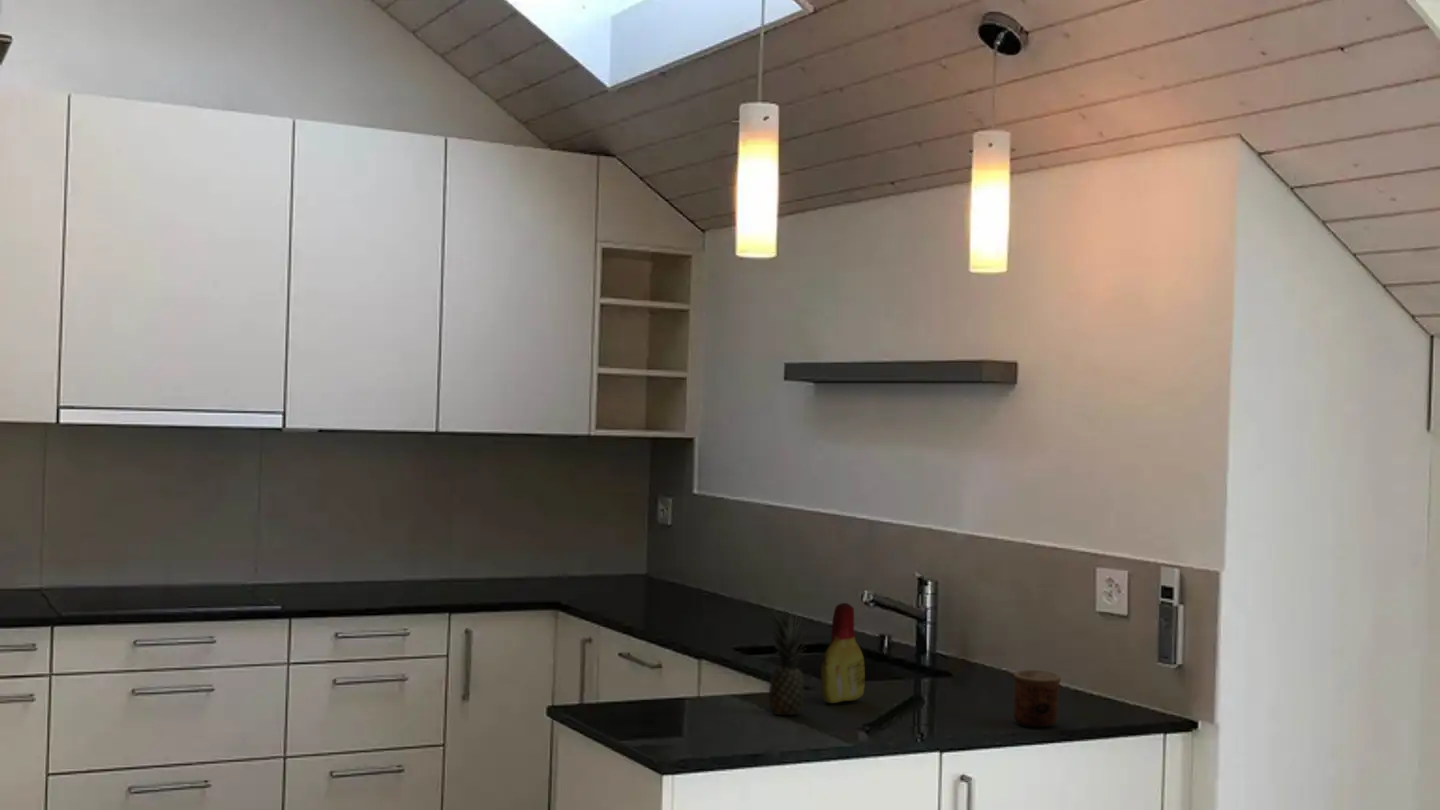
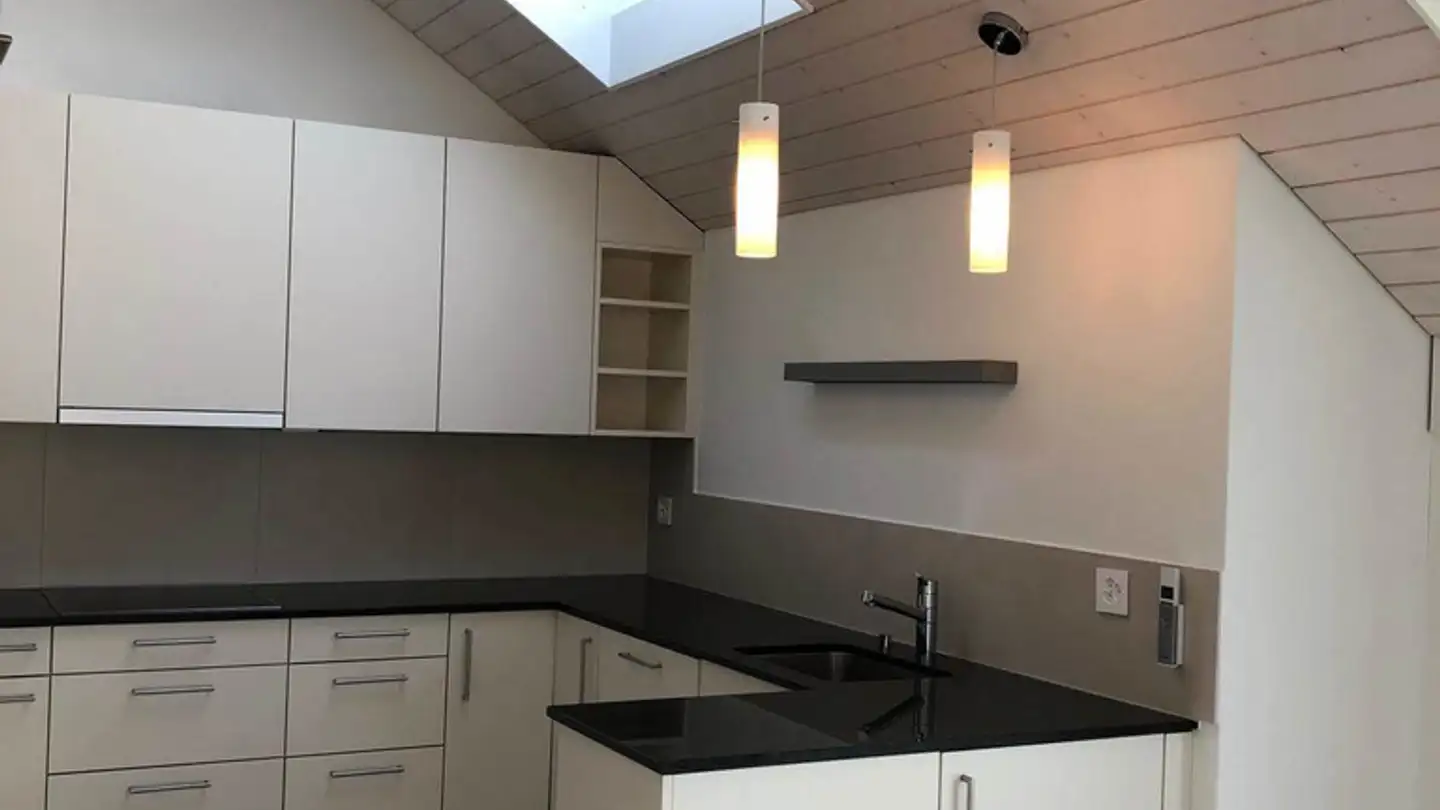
- bottle (842, 652)
- fruit (786, 660)
- cup (1036, 699)
